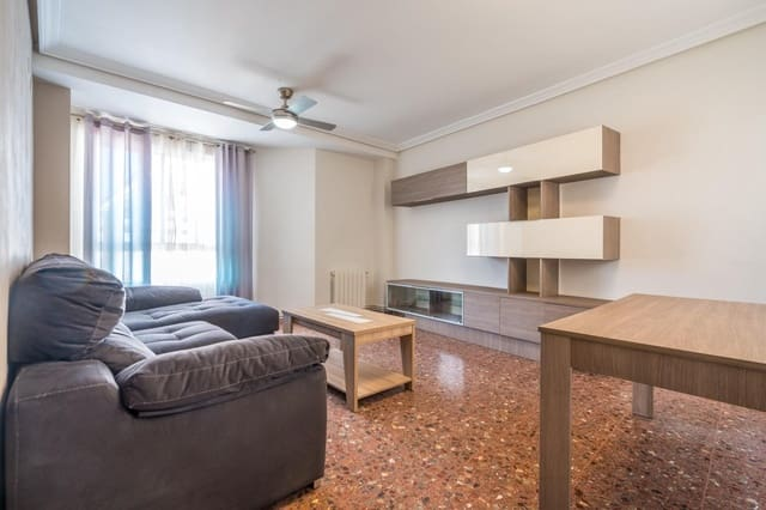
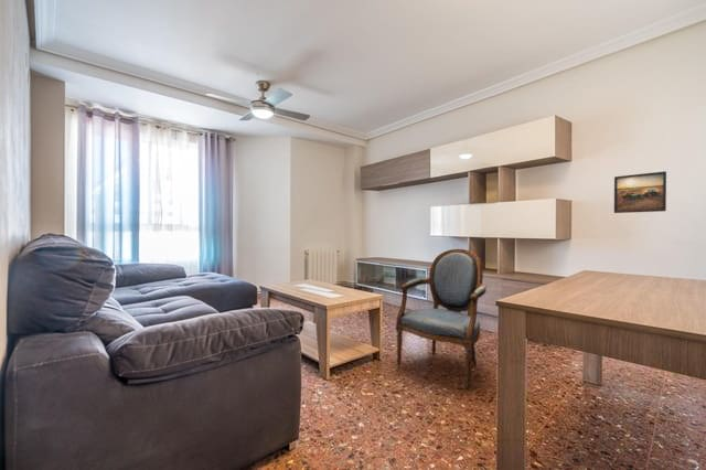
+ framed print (639, 193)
+ armchair (445, 307)
